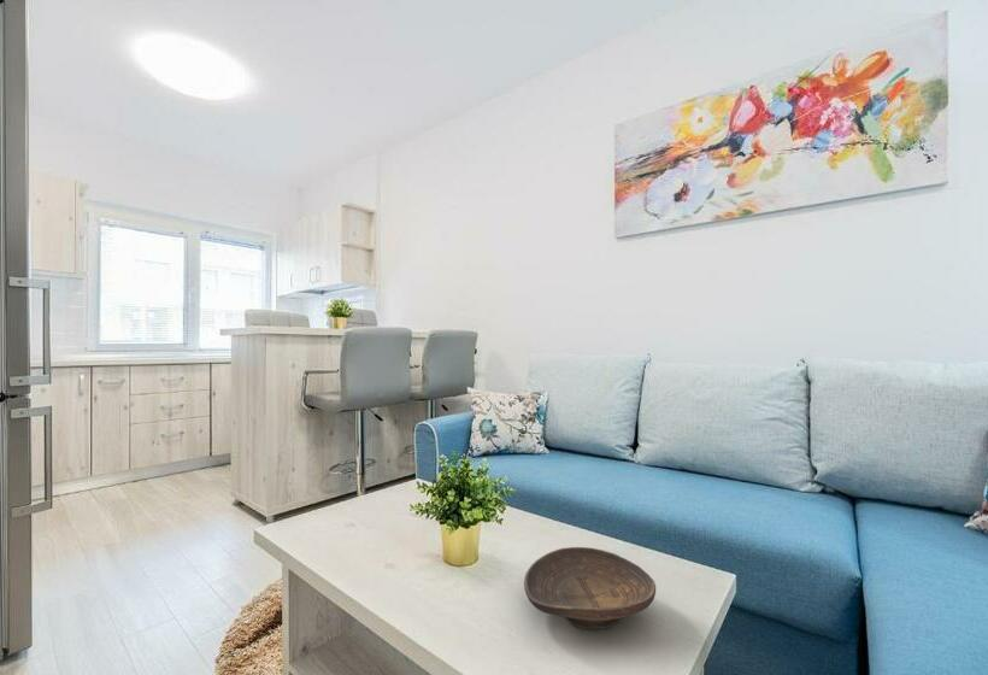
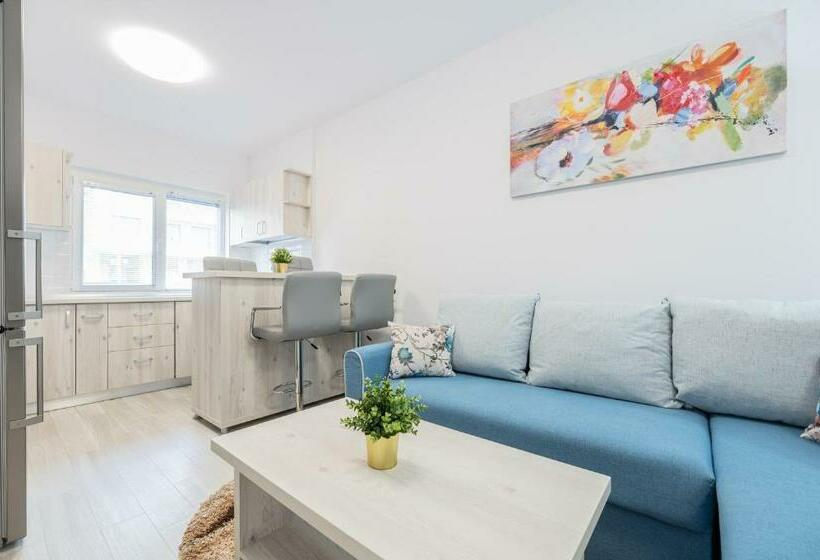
- decorative bowl (588, 591)
